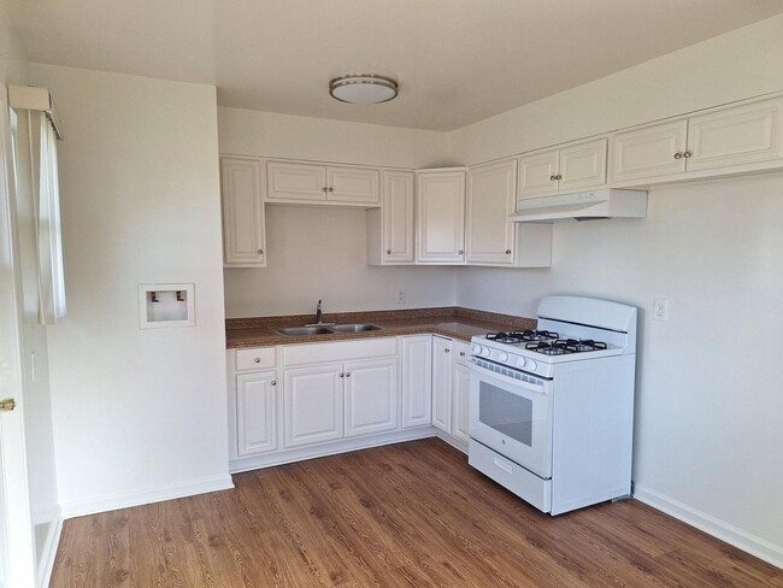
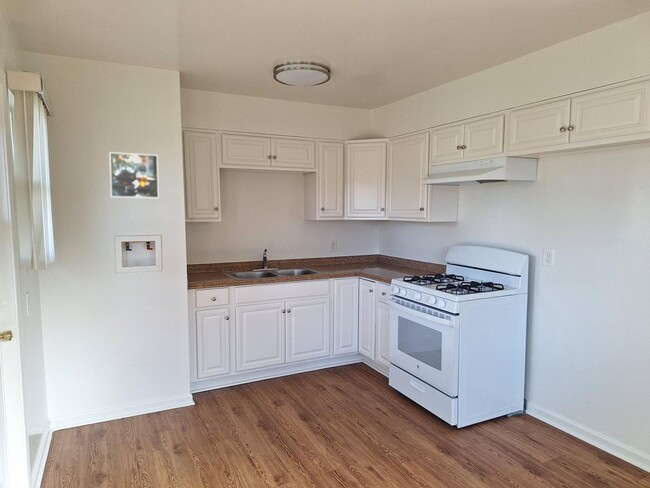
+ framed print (134, 175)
